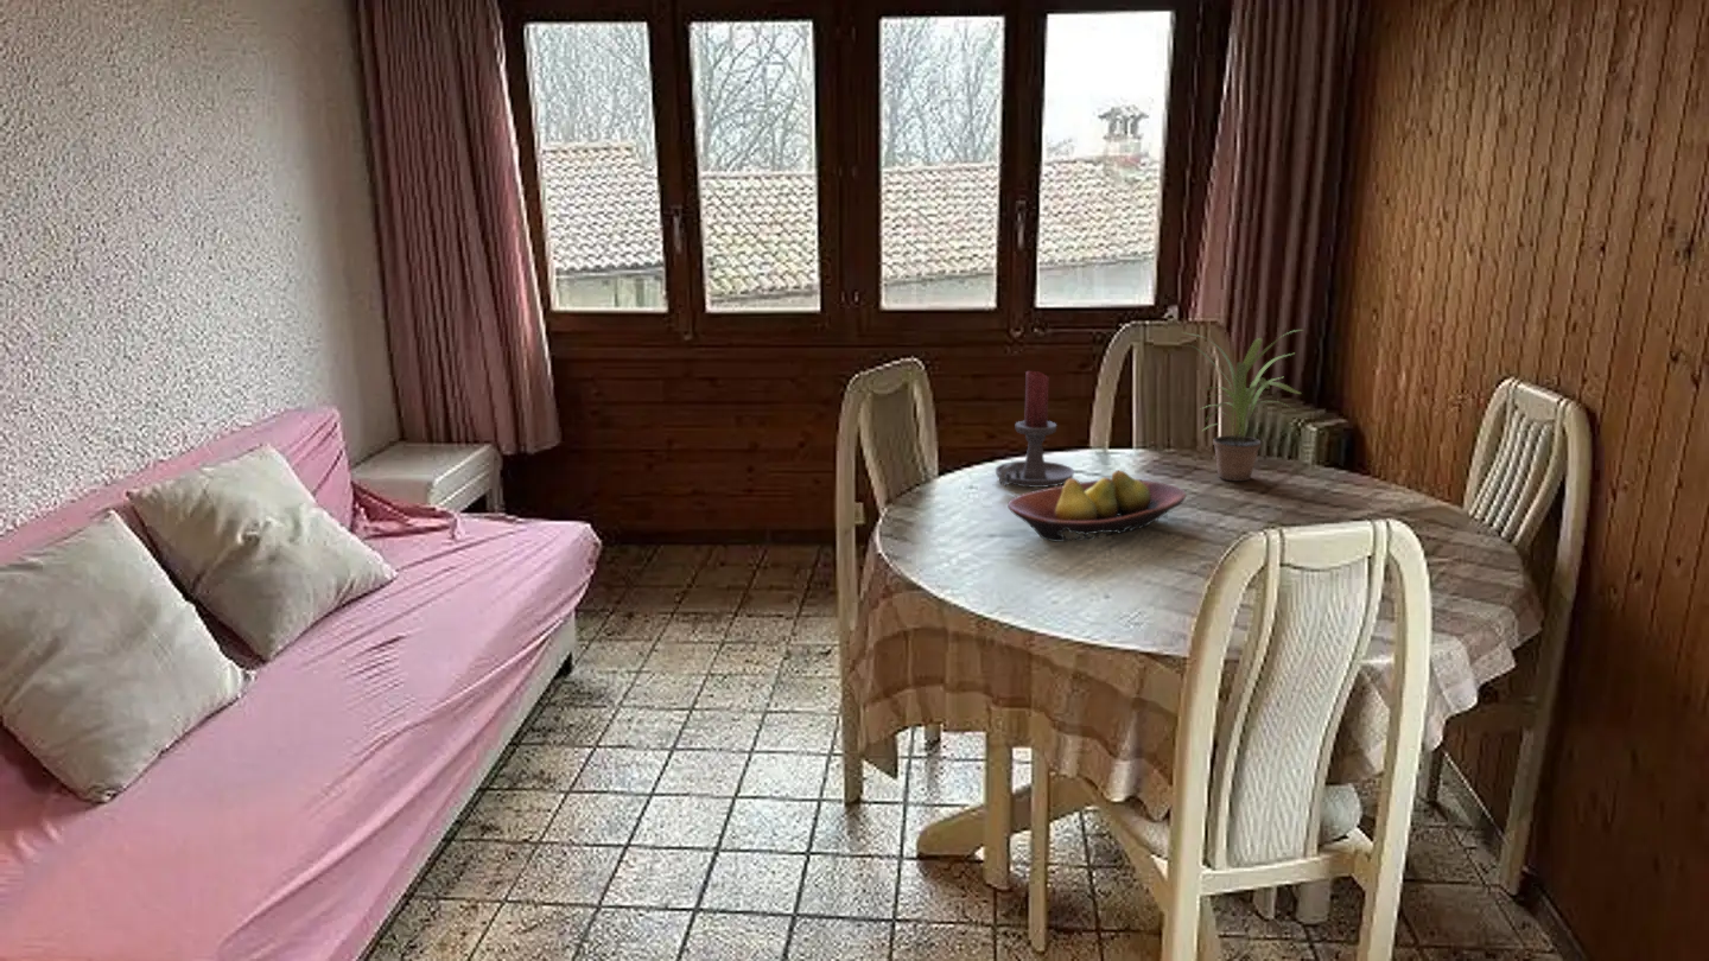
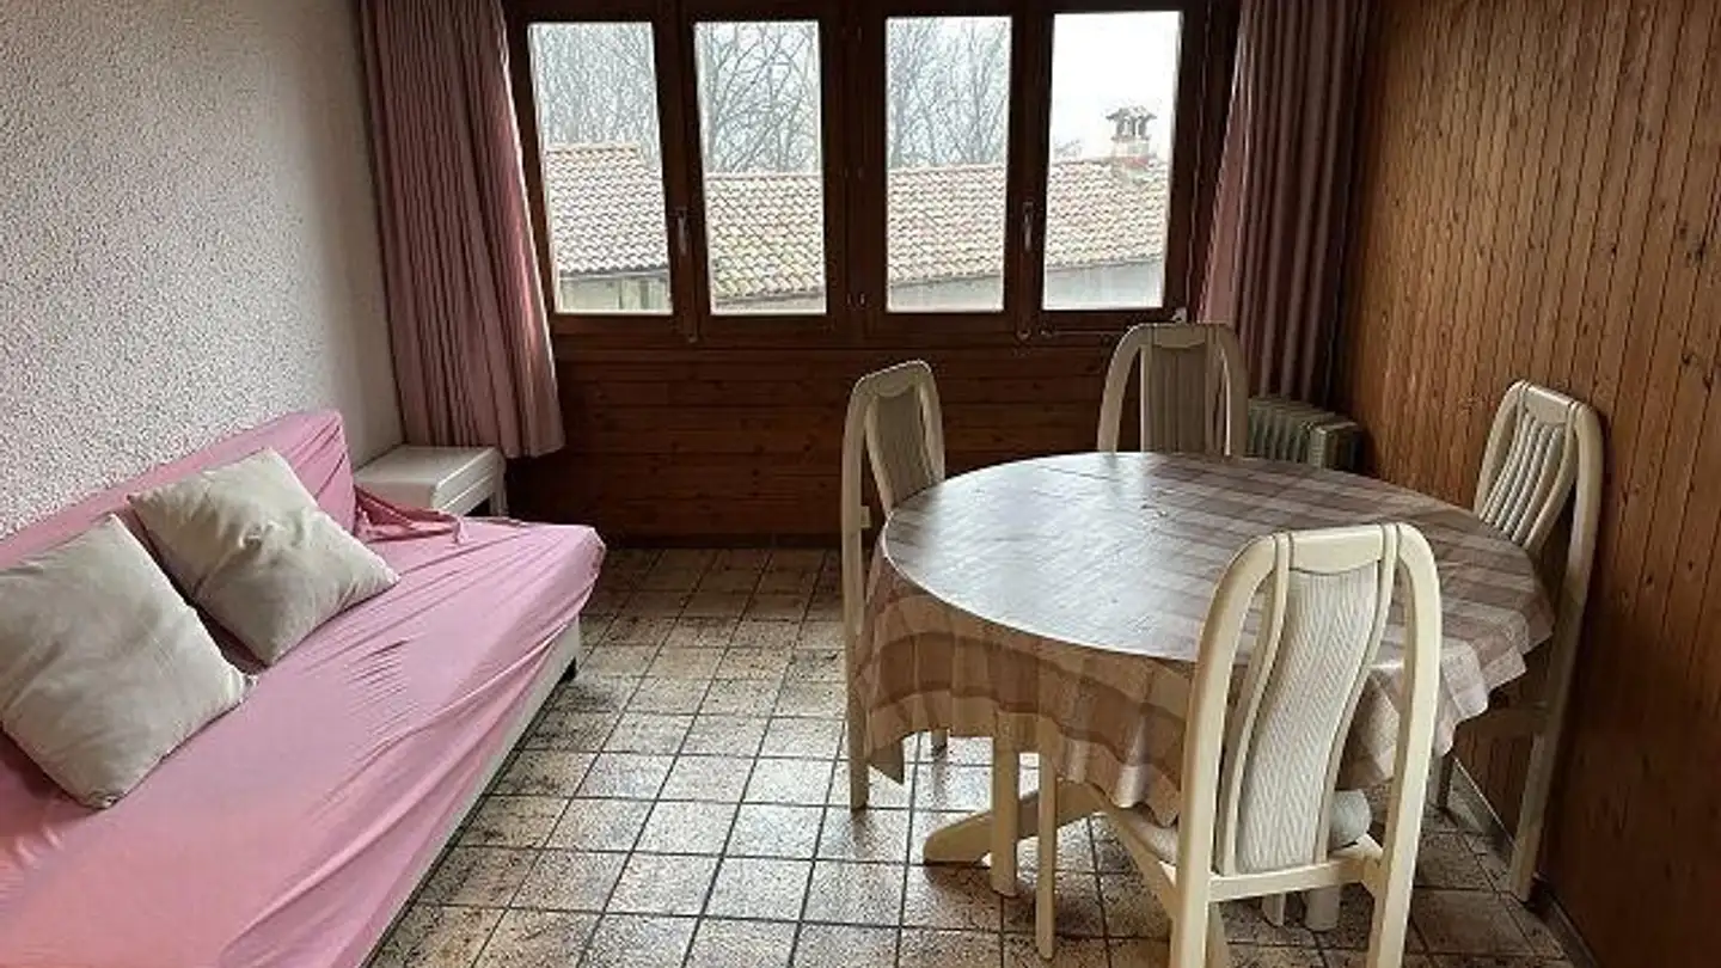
- candle holder (1029, 427)
- potted plant (1234, 402)
- fruit bowl (1097, 501)
